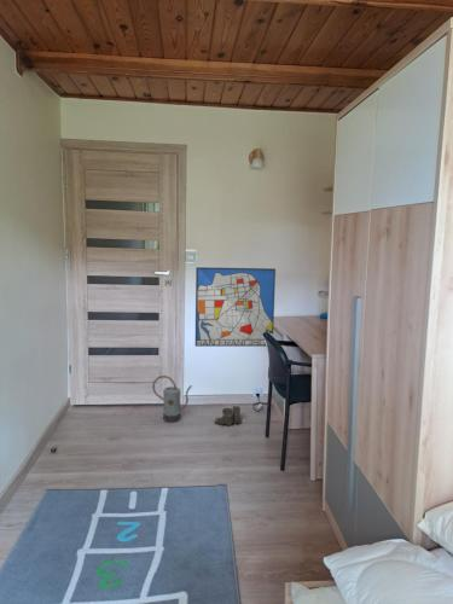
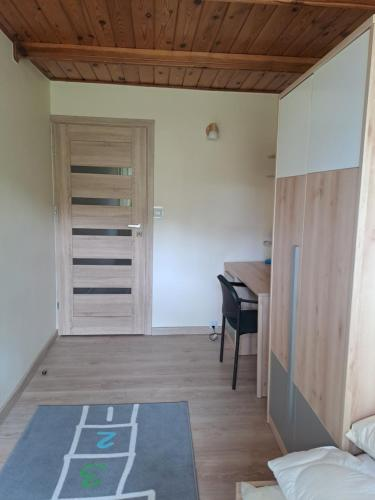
- boots (230, 413)
- wall art (234, 307)
- watering can (172, 397)
